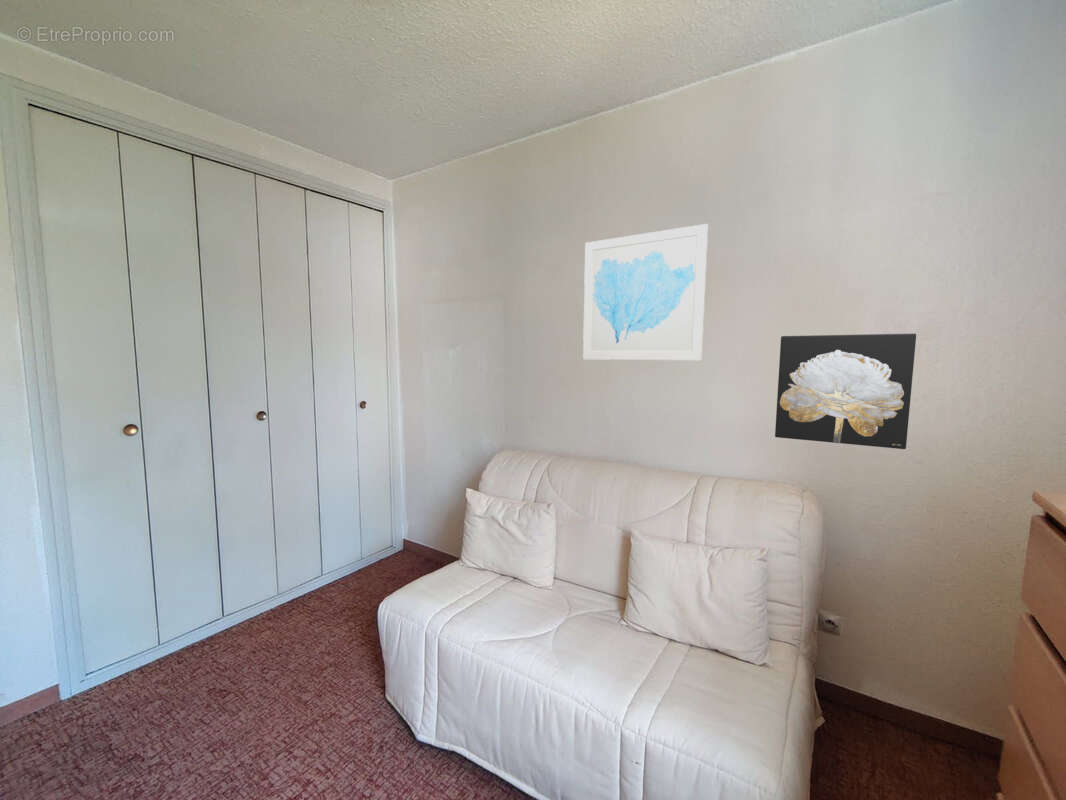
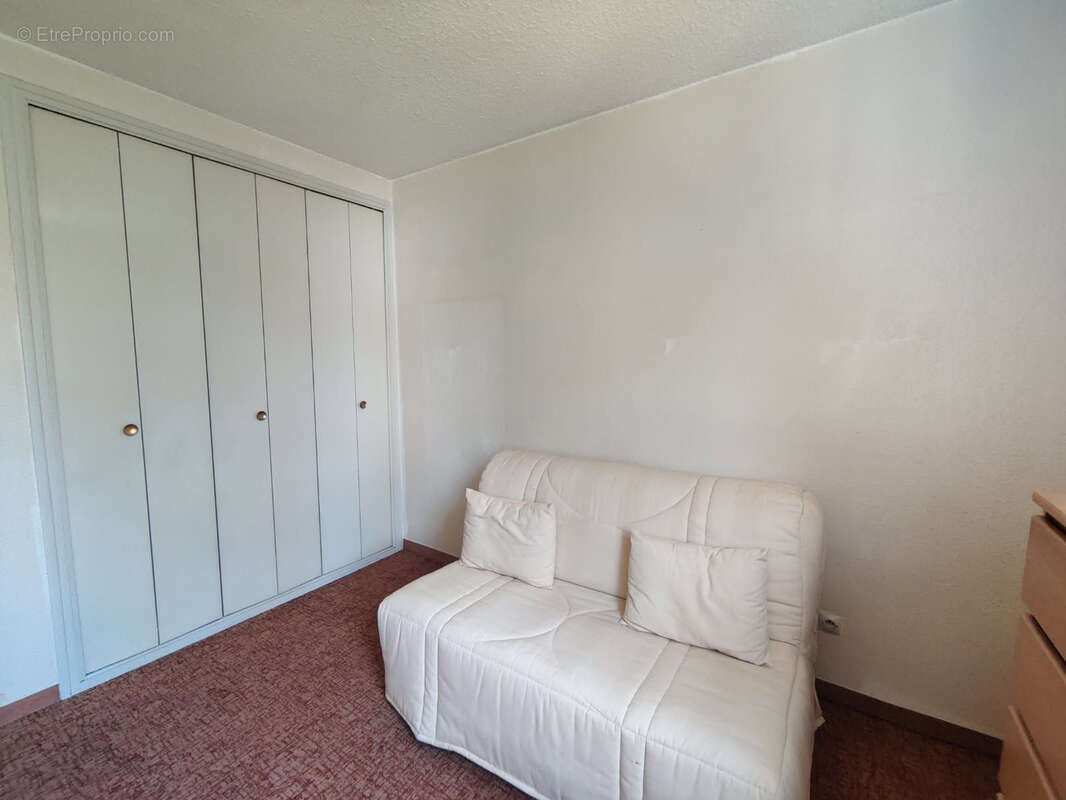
- wall art (839, 389)
- wall art (640, 297)
